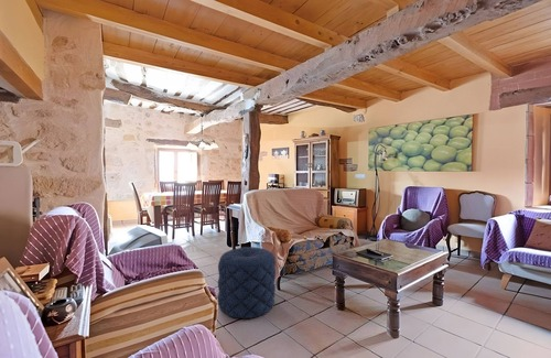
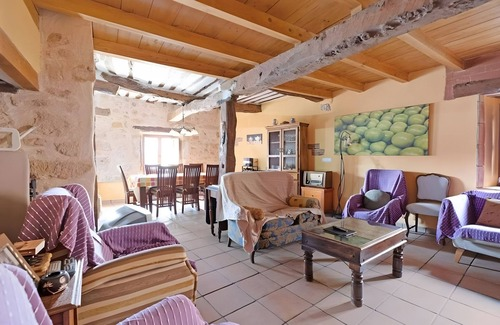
- pouf (247, 278)
